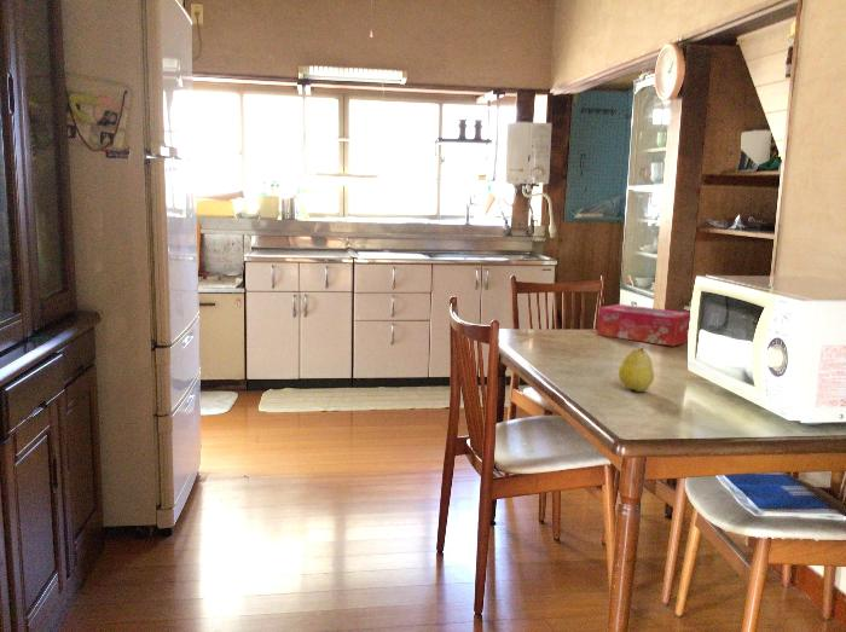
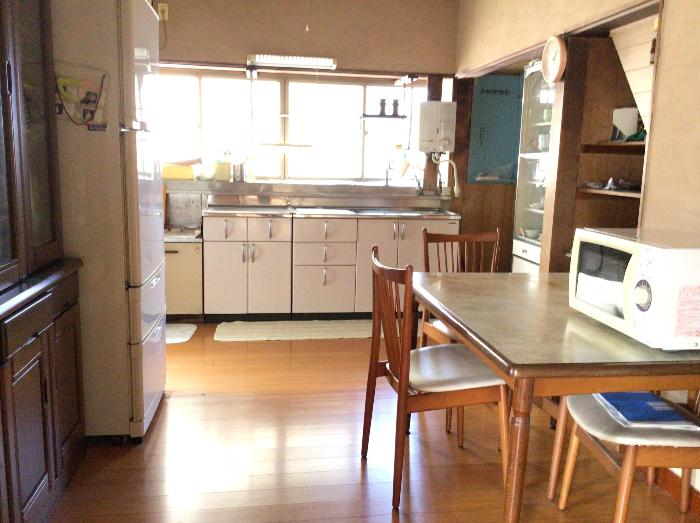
- tissue box (644, 324)
- fruit (636, 367)
